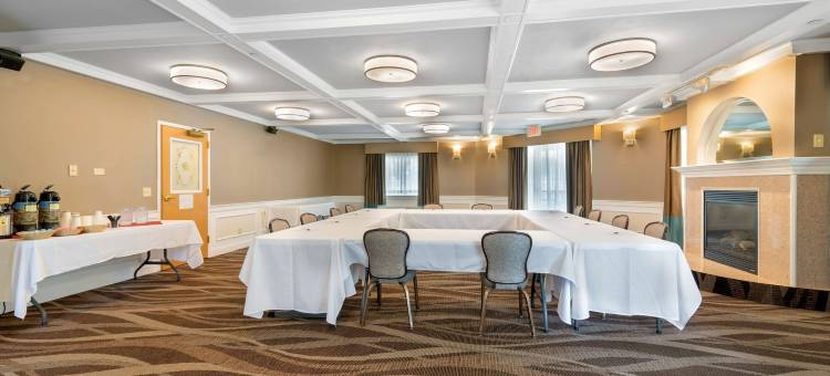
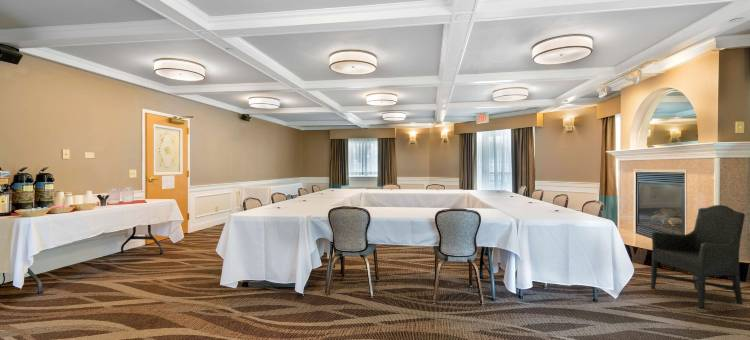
+ chair (699, 251)
